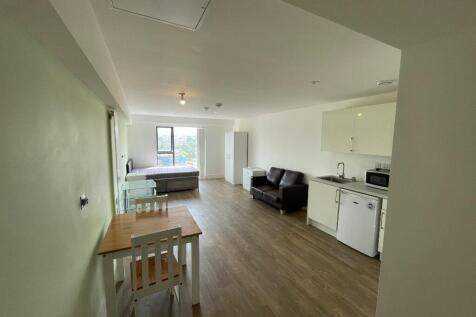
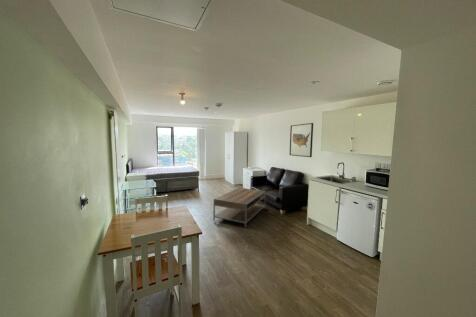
+ wall art (300, 140)
+ coffee table (242, 204)
